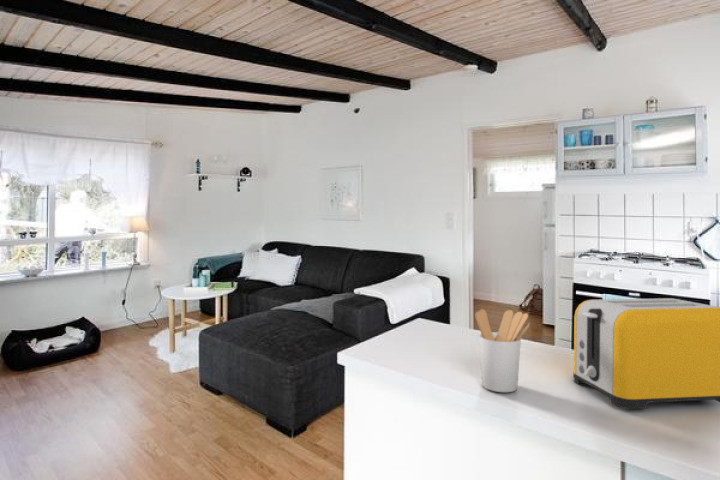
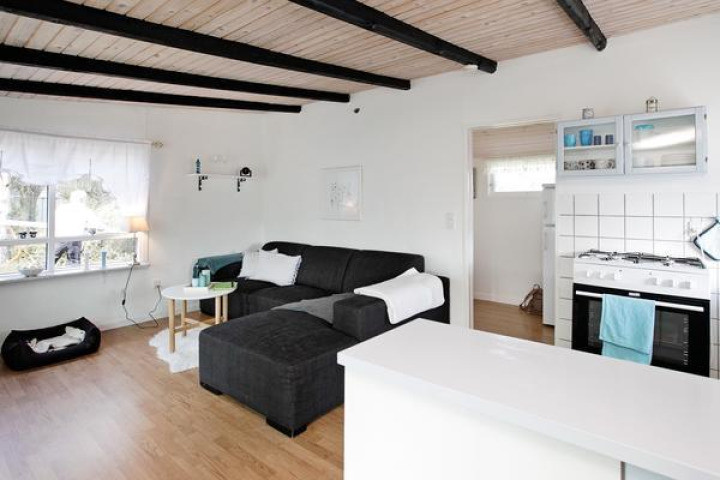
- utensil holder (504, 347)
- toaster (649, 347)
